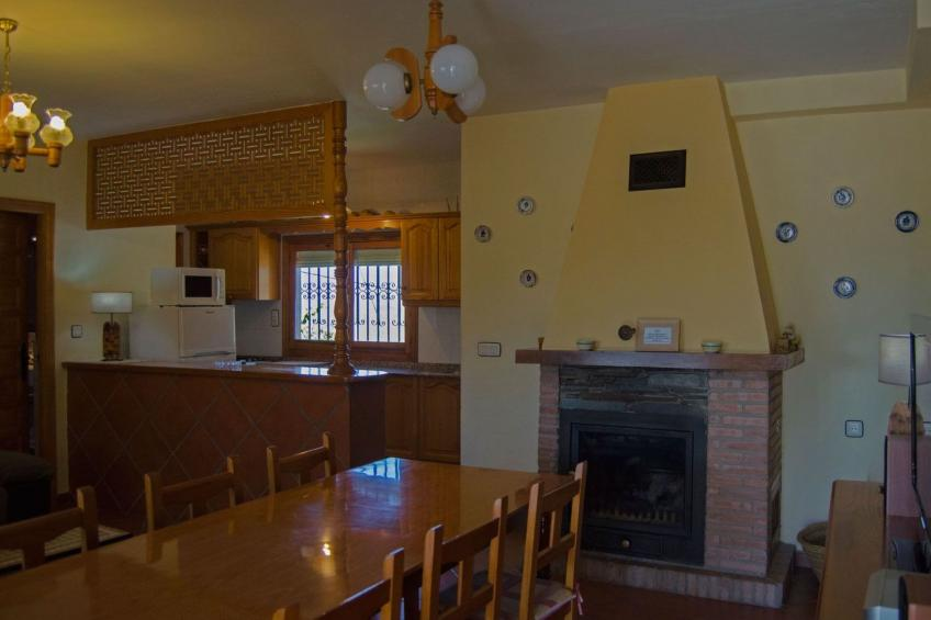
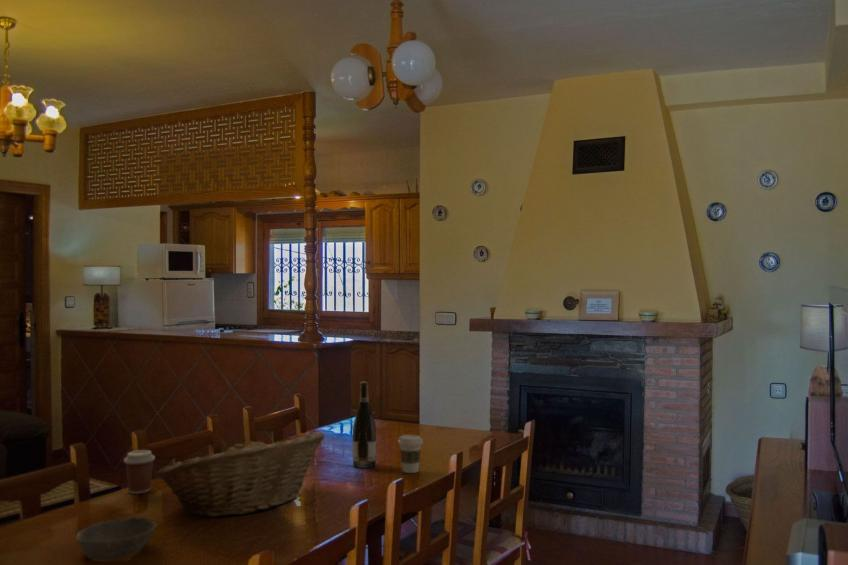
+ bowl (117, 538)
+ wine bottle (364, 423)
+ coffee cup (410, 453)
+ fruit basket (245, 466)
+ coffee cup (139, 471)
